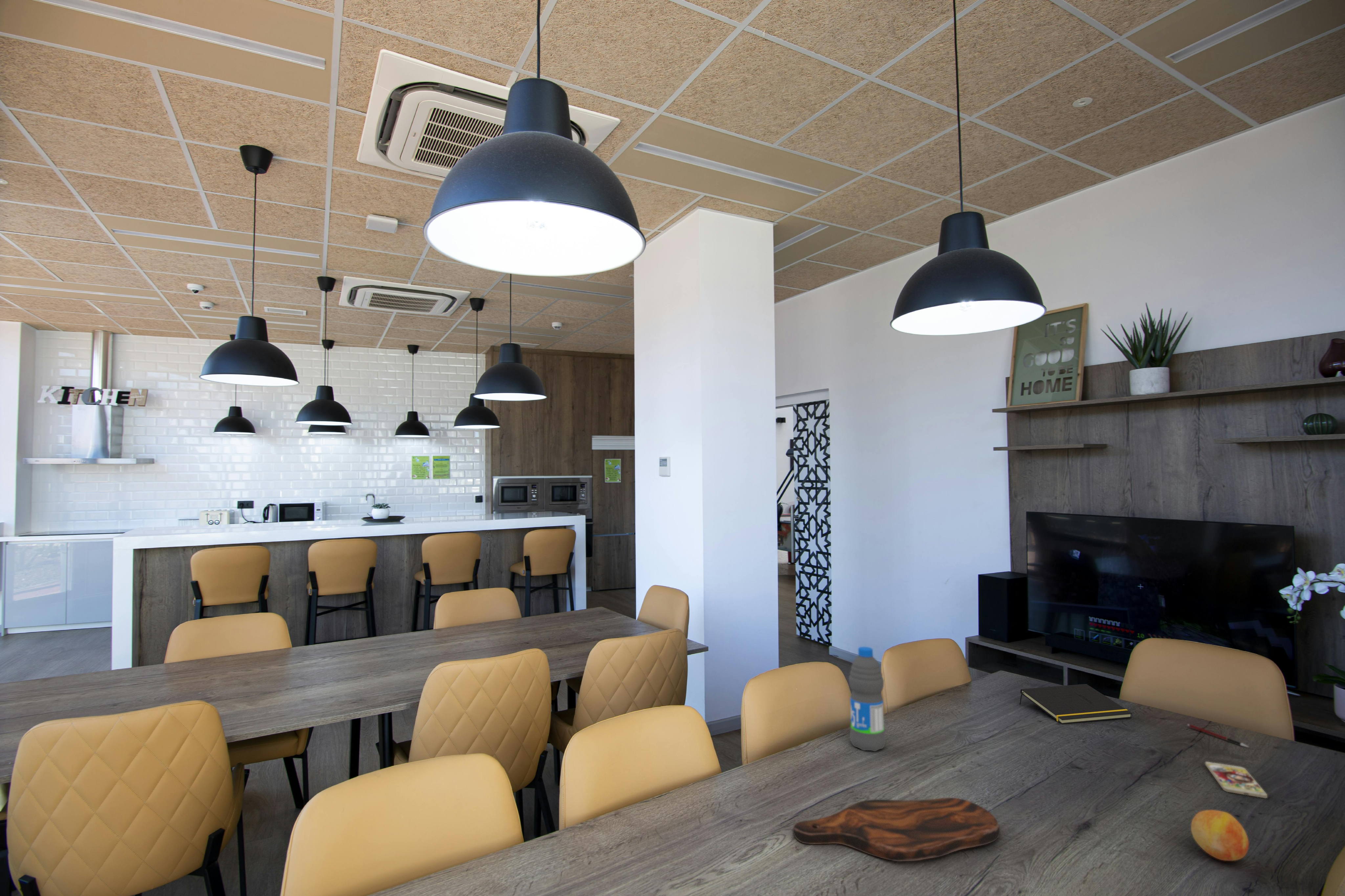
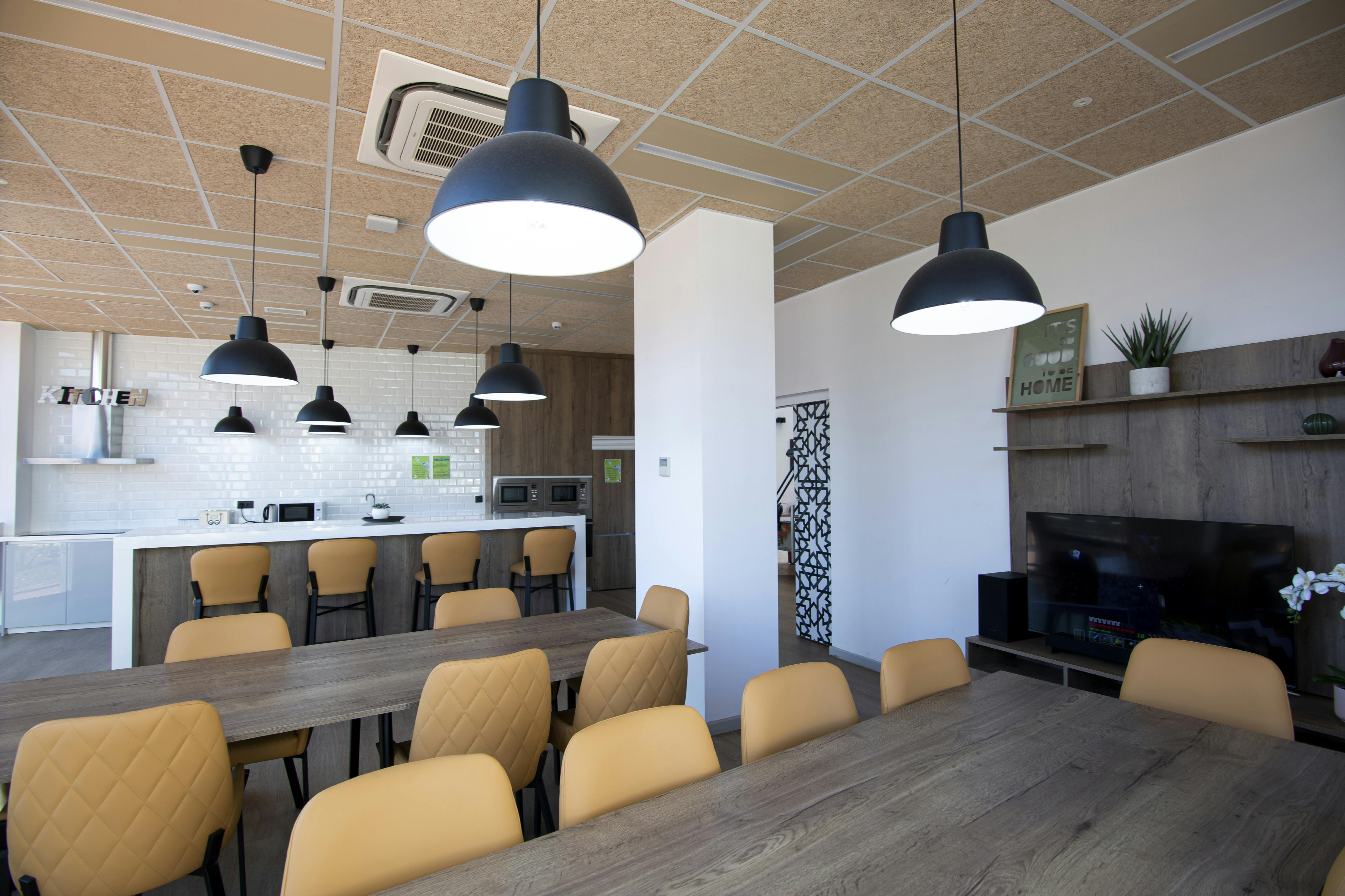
- fruit (1218, 834)
- notepad (1074, 703)
- cutting board (898, 828)
- smartphone (1235, 779)
- water bottle (867, 696)
- pen (1217, 735)
